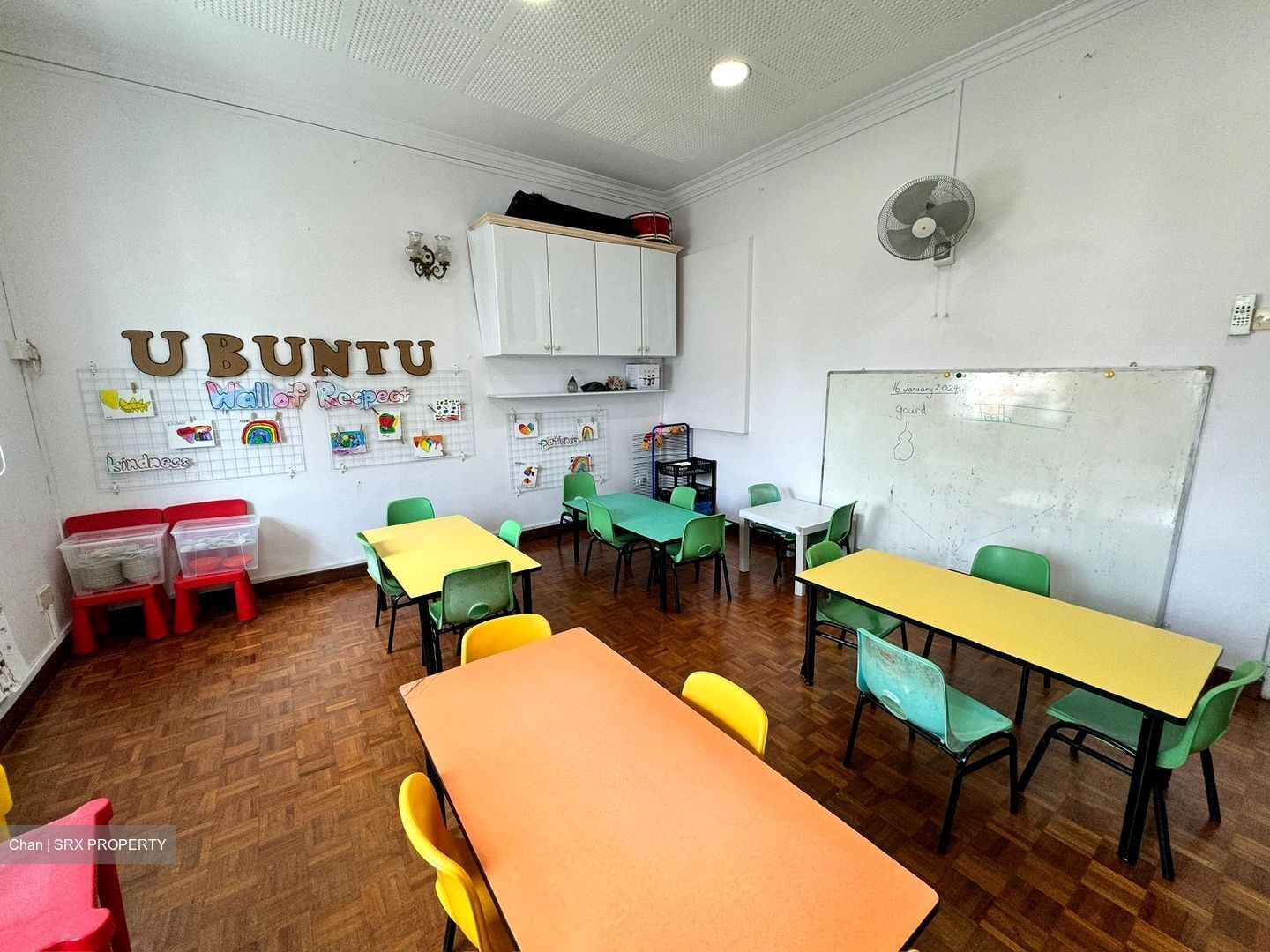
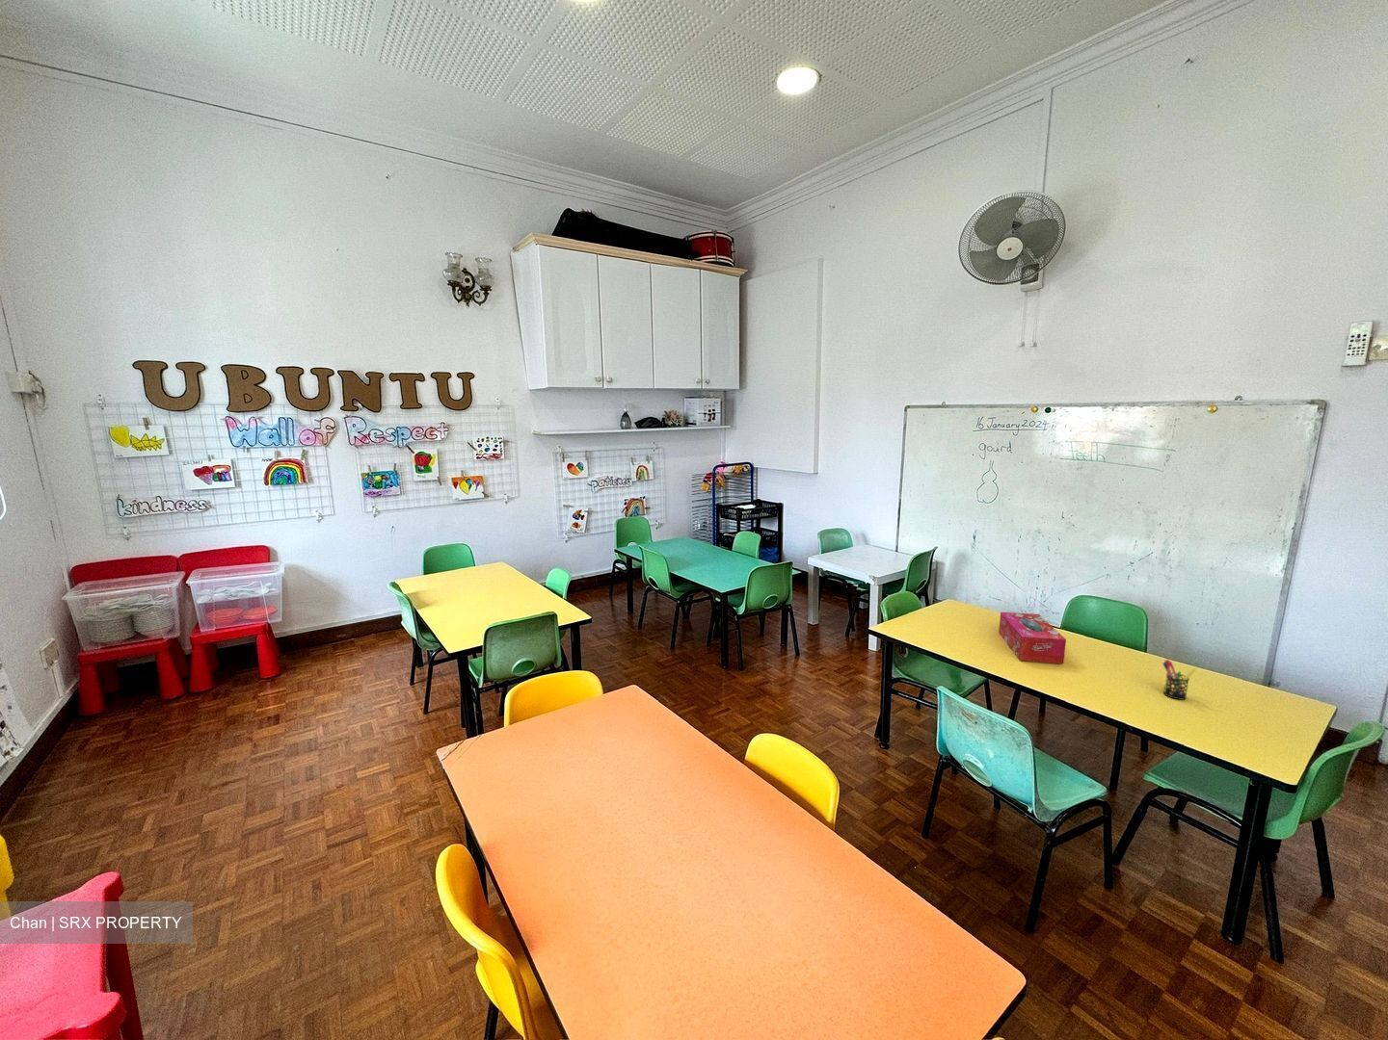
+ pen holder (1176, 678)
+ tissue box (1030, 636)
